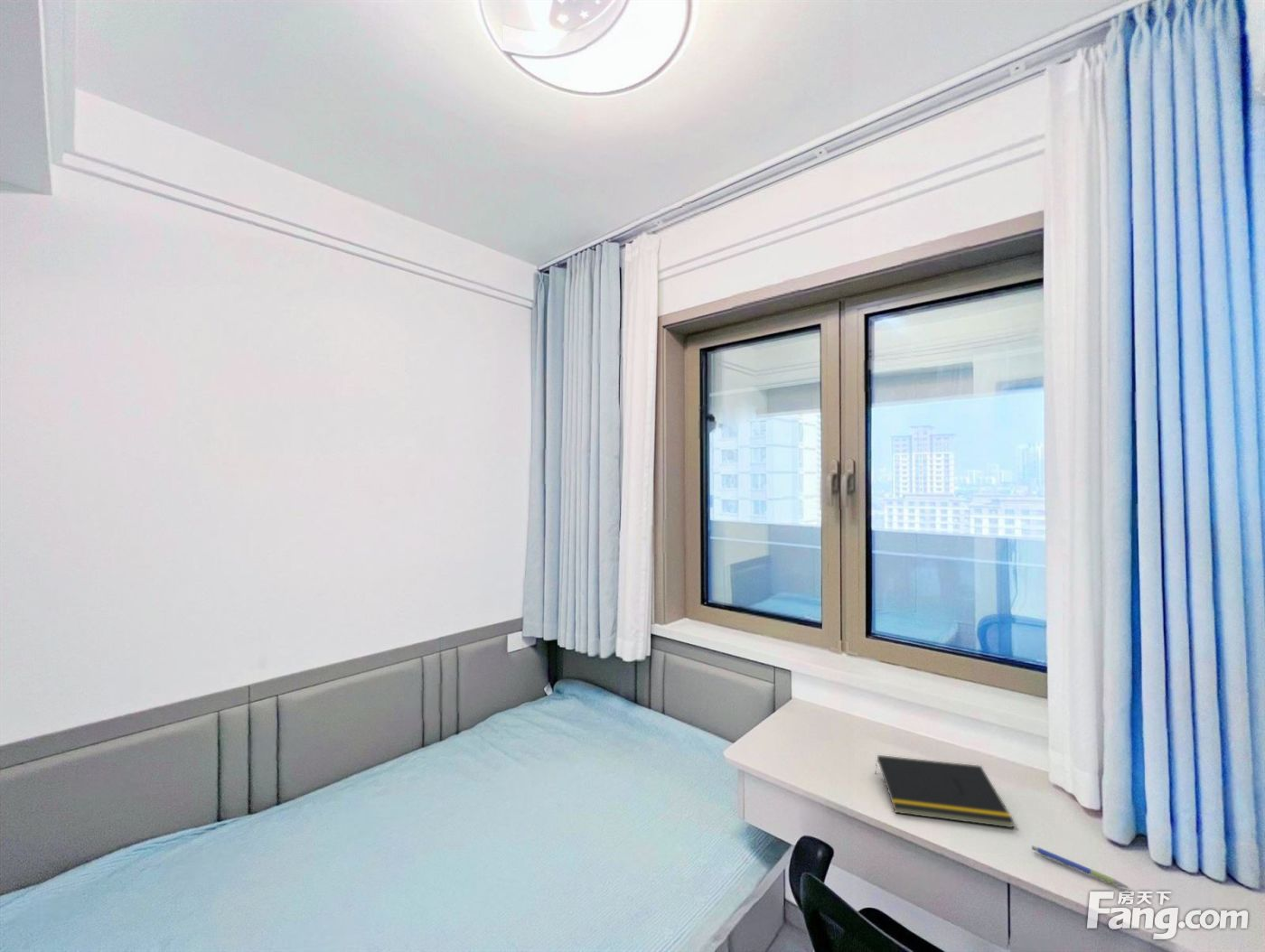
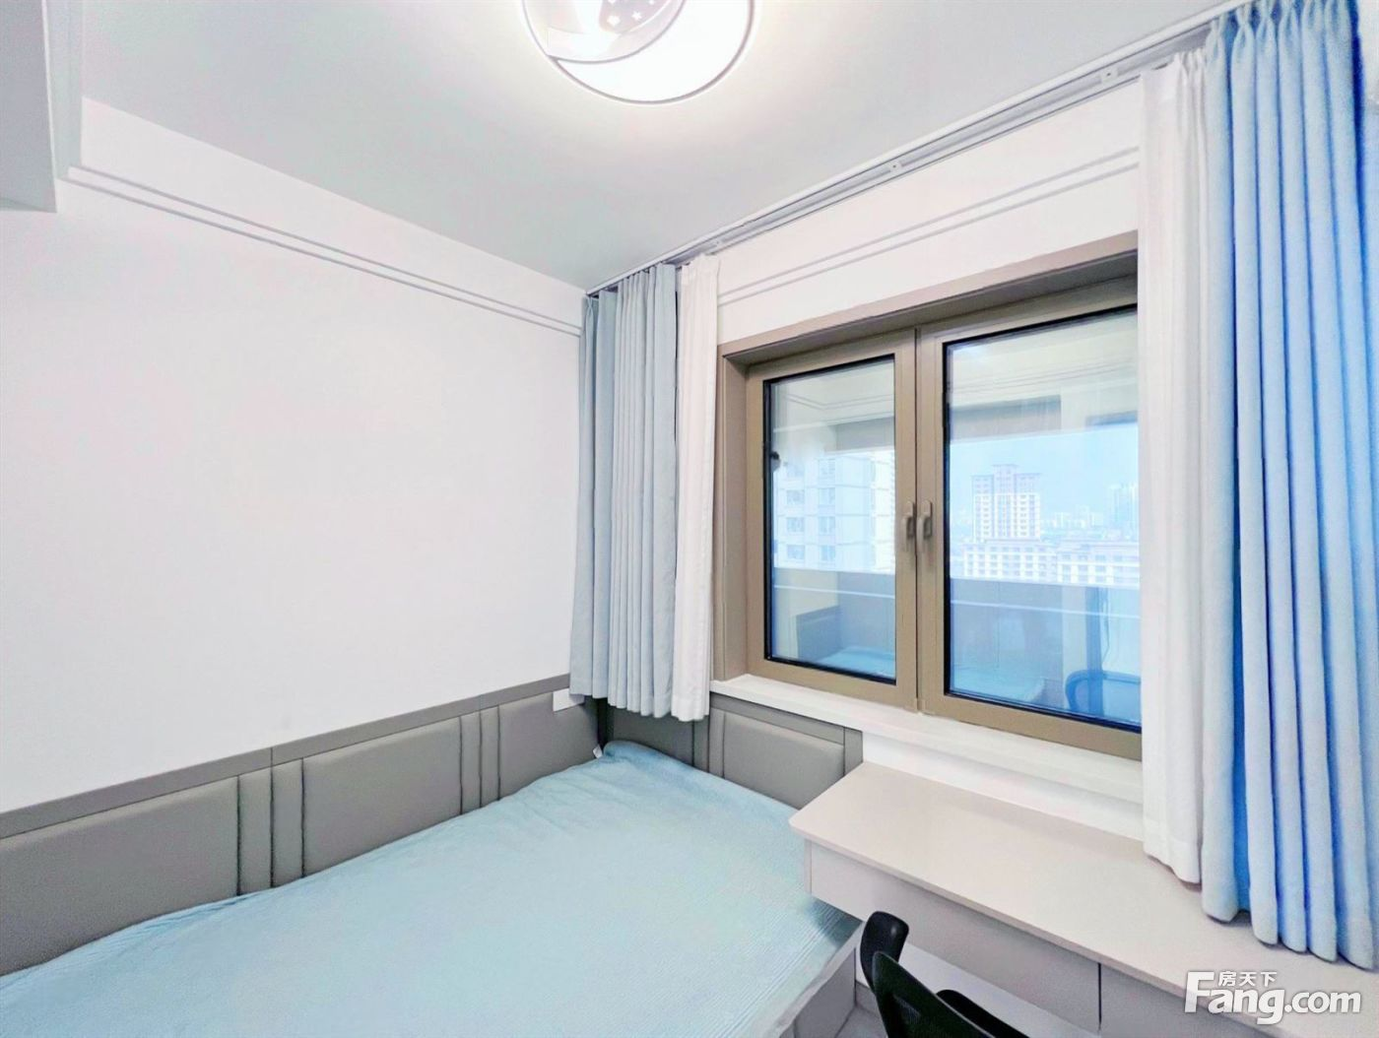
- notepad (940, 788)
- pen (1078, 866)
